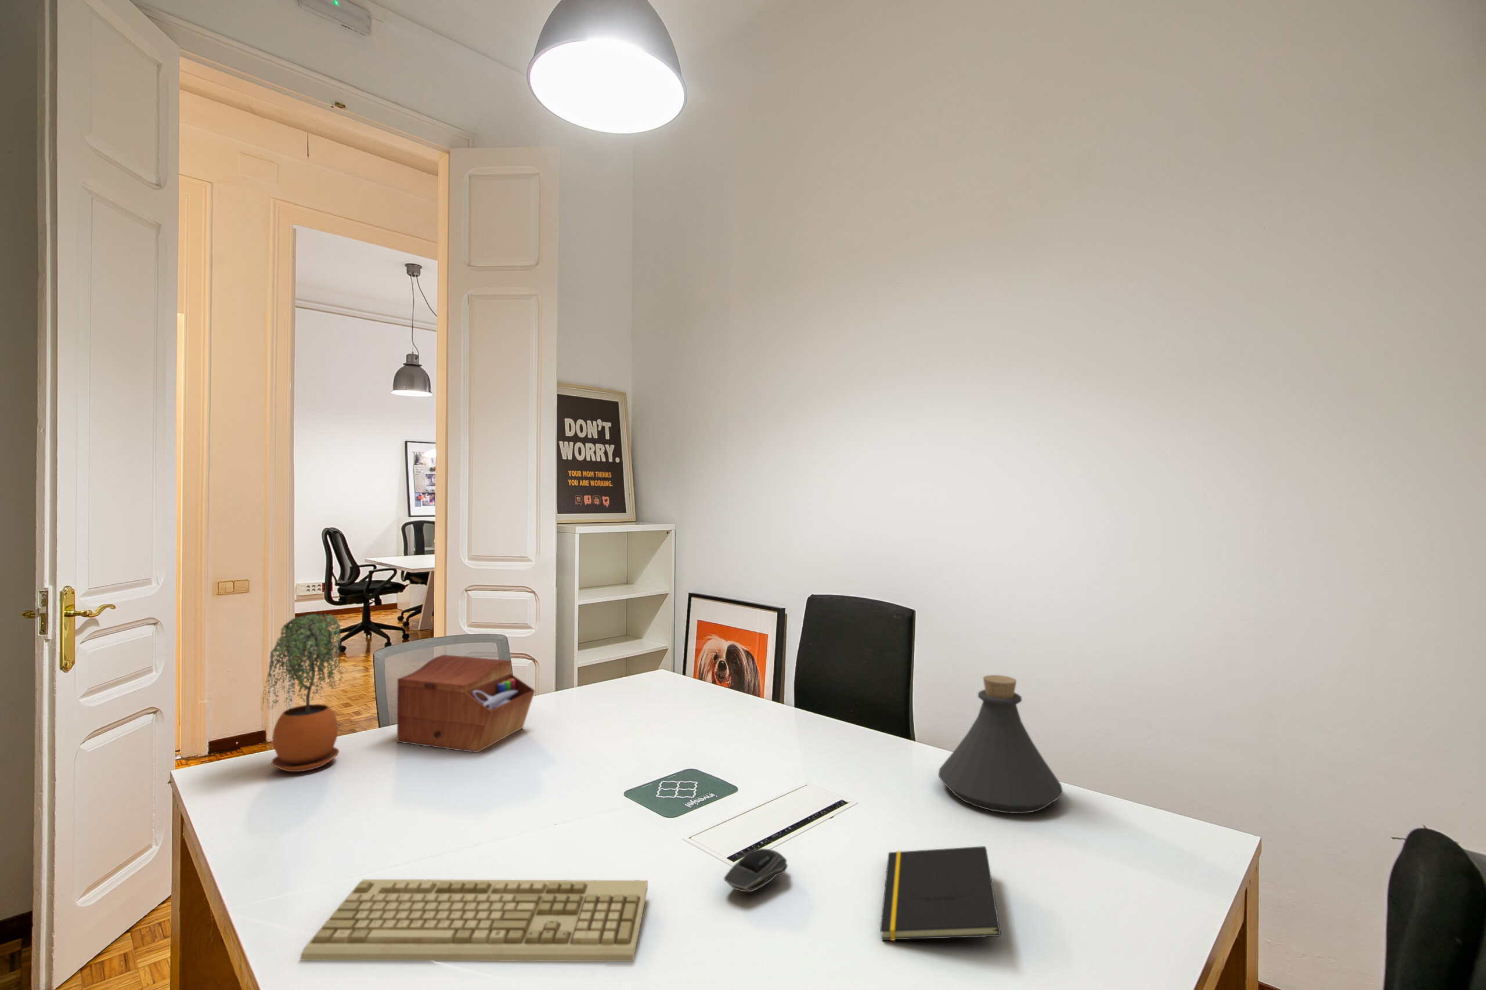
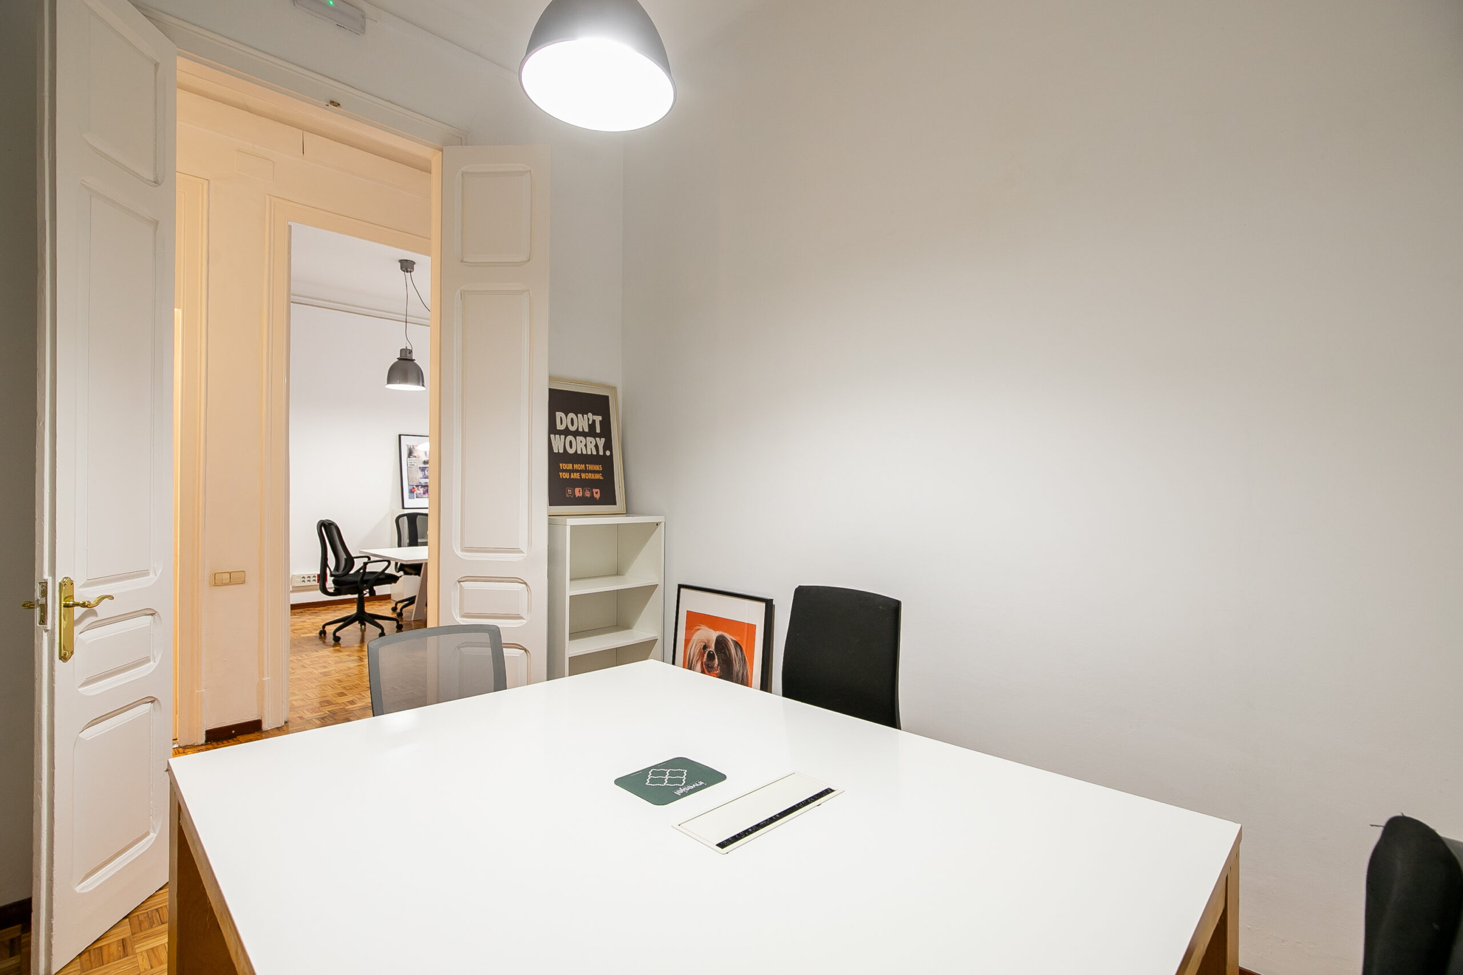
- potted plant (304, 689)
- keyboard (487, 915)
- sewing box (466, 701)
- bottle (999, 736)
- computer mouse (756, 868)
- notepad (938, 889)
